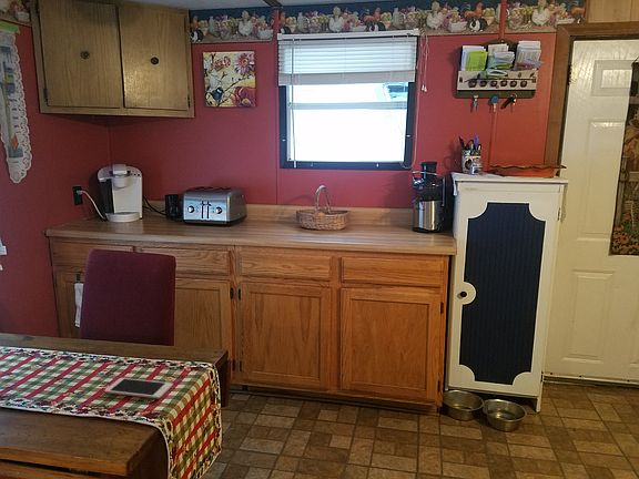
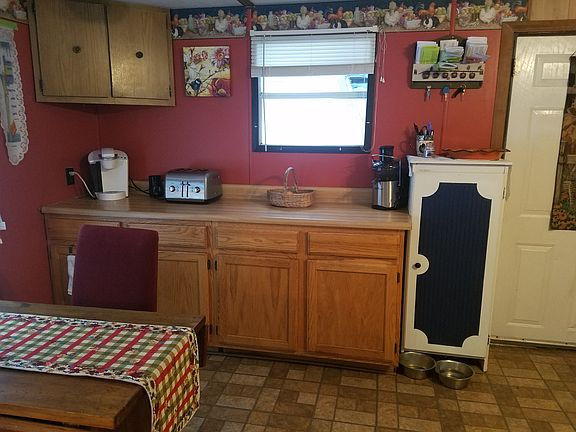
- cell phone (139, 387)
